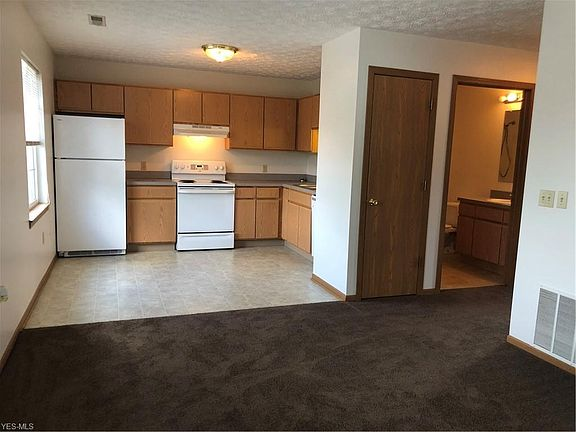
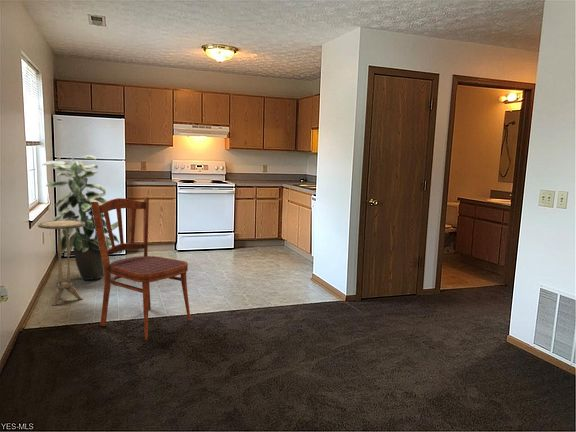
+ indoor plant (84, 218)
+ side table (60, 262)
+ dining chair (144, 262)
